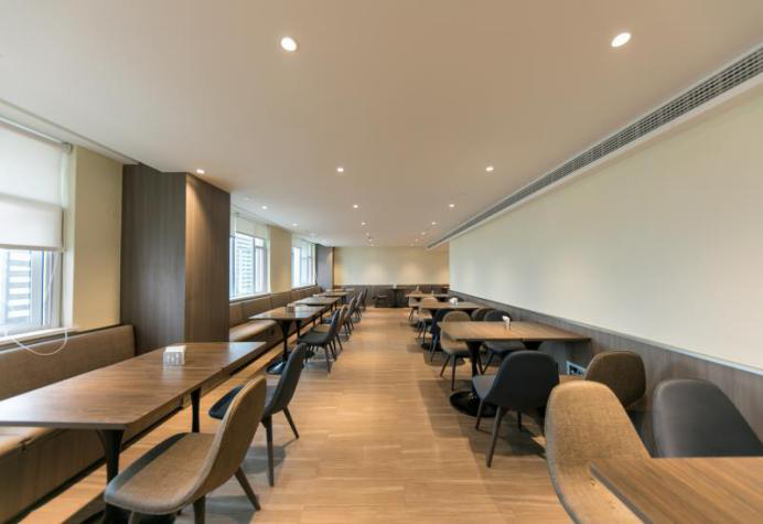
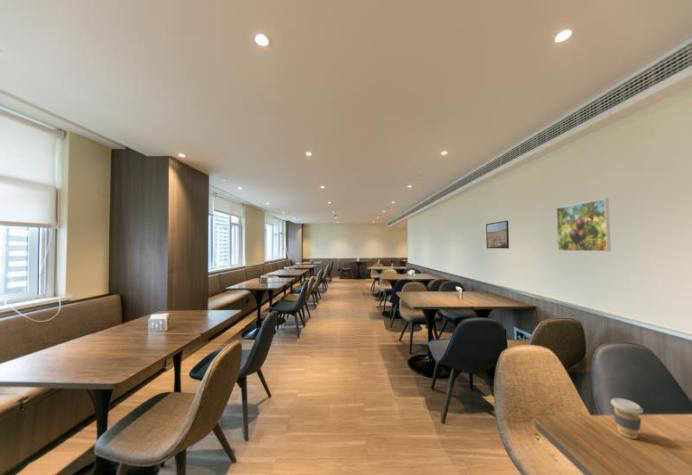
+ coffee cup (626, 418)
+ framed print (580, 227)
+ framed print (496, 235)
